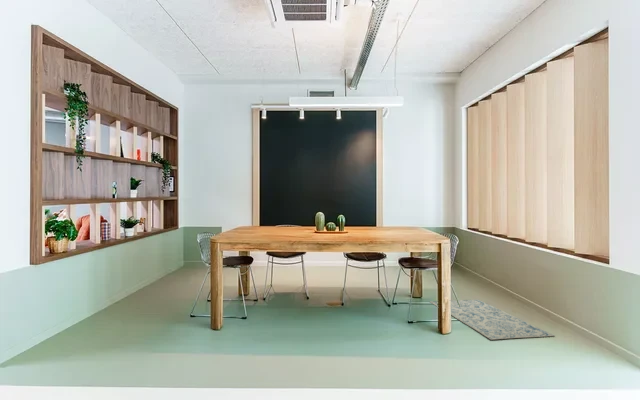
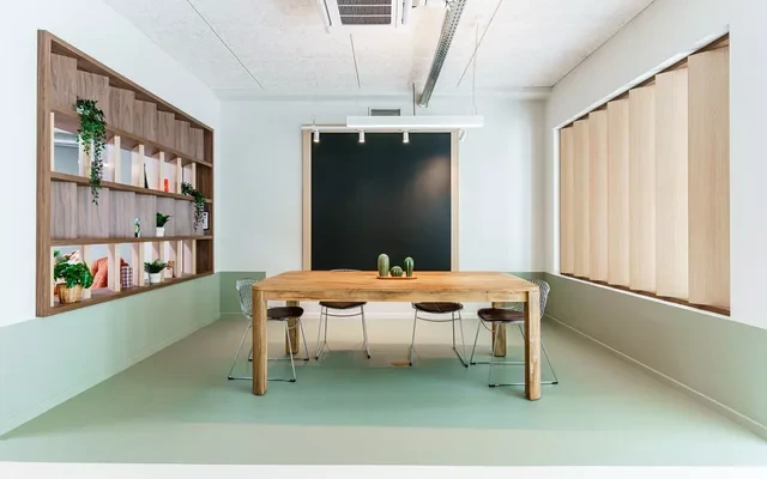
- rug (483, 316)
